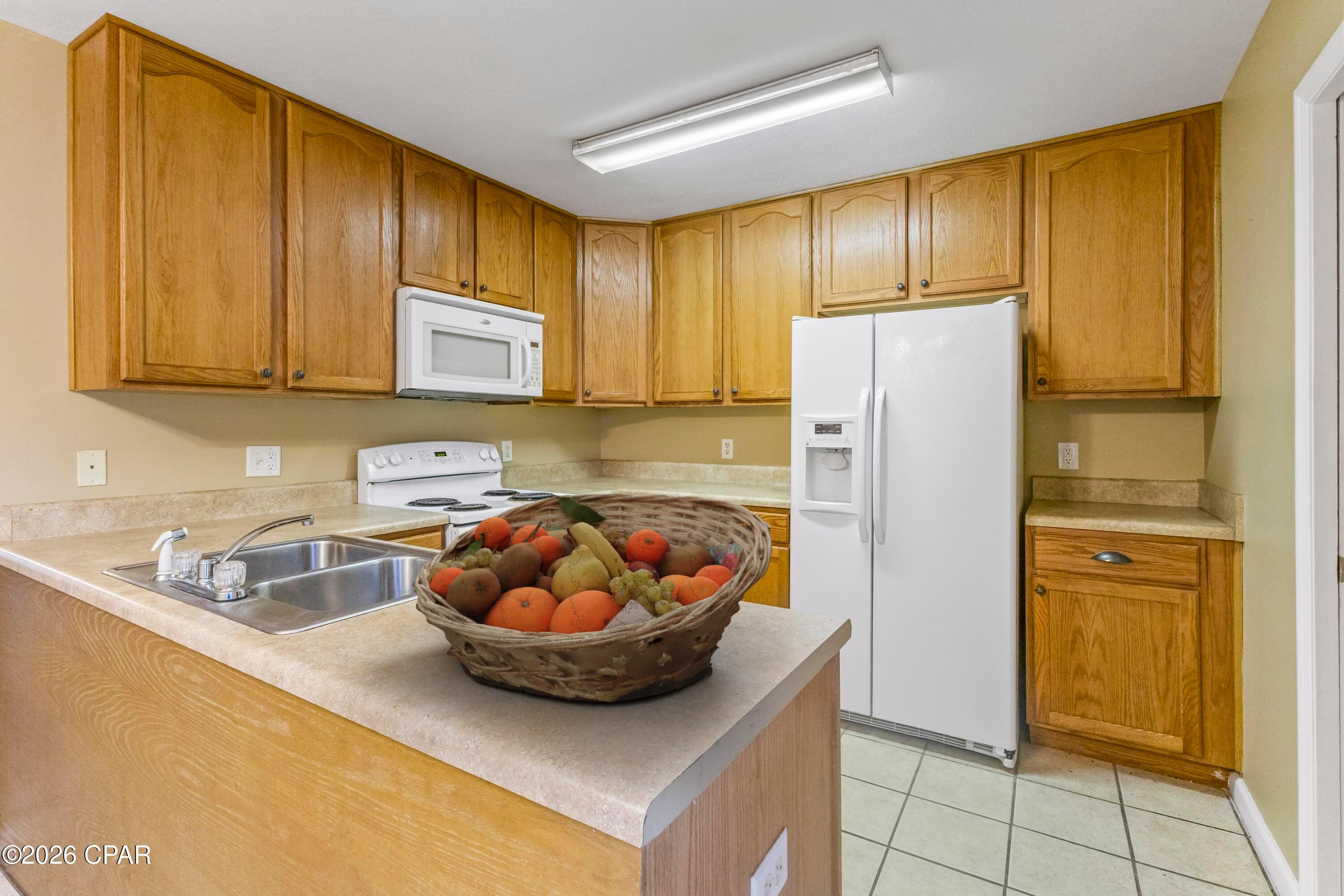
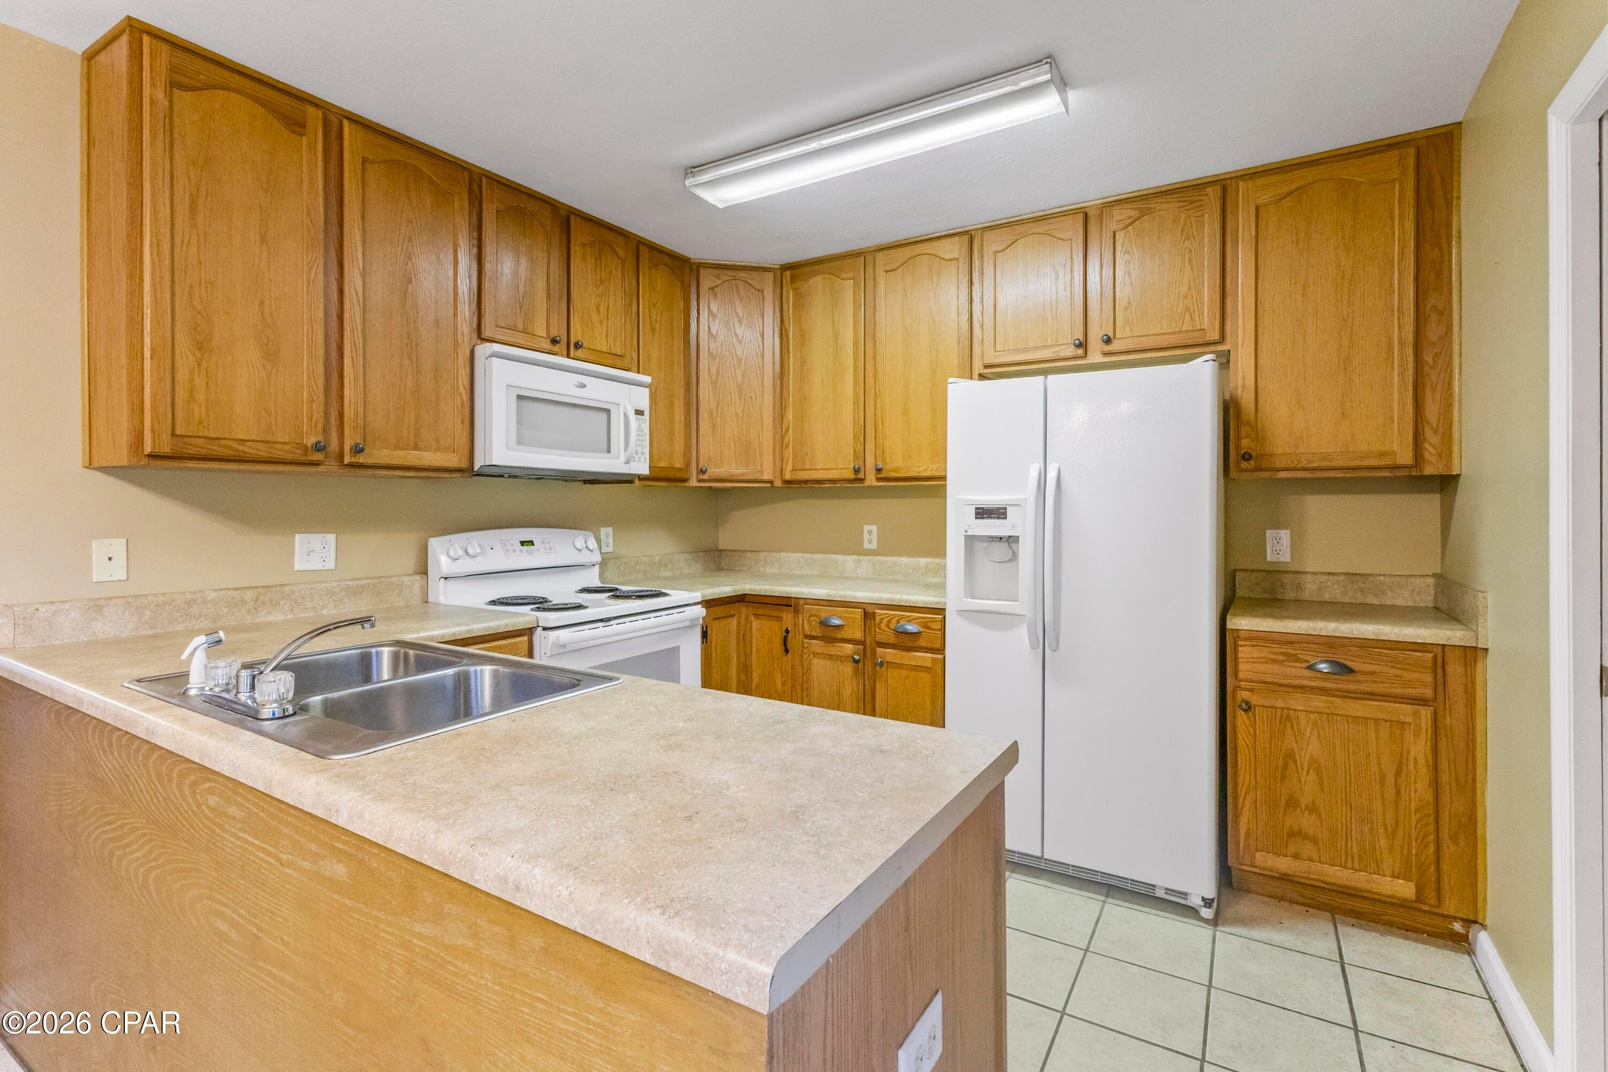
- fruit basket (592, 578)
